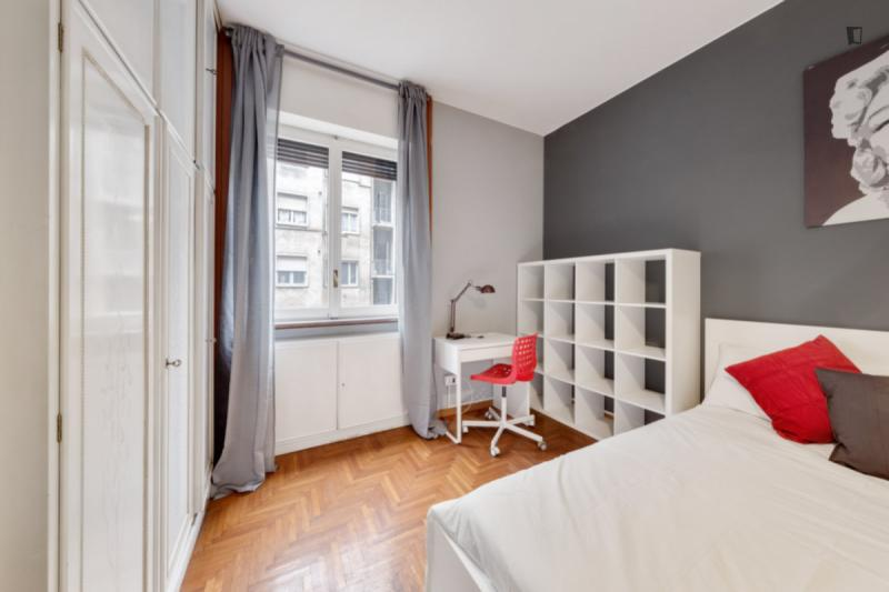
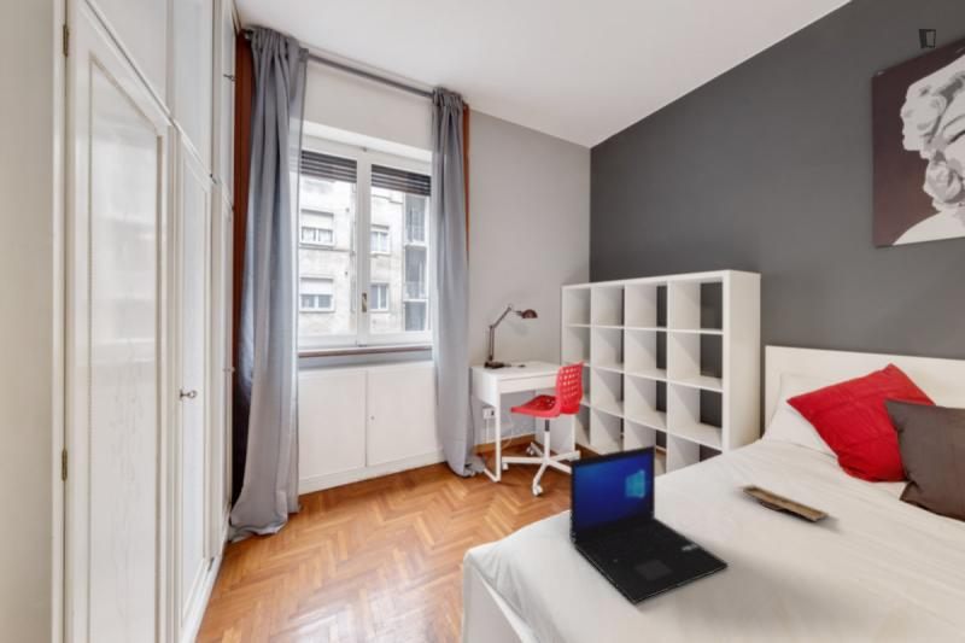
+ laptop (644, 510)
+ tray (780, 501)
